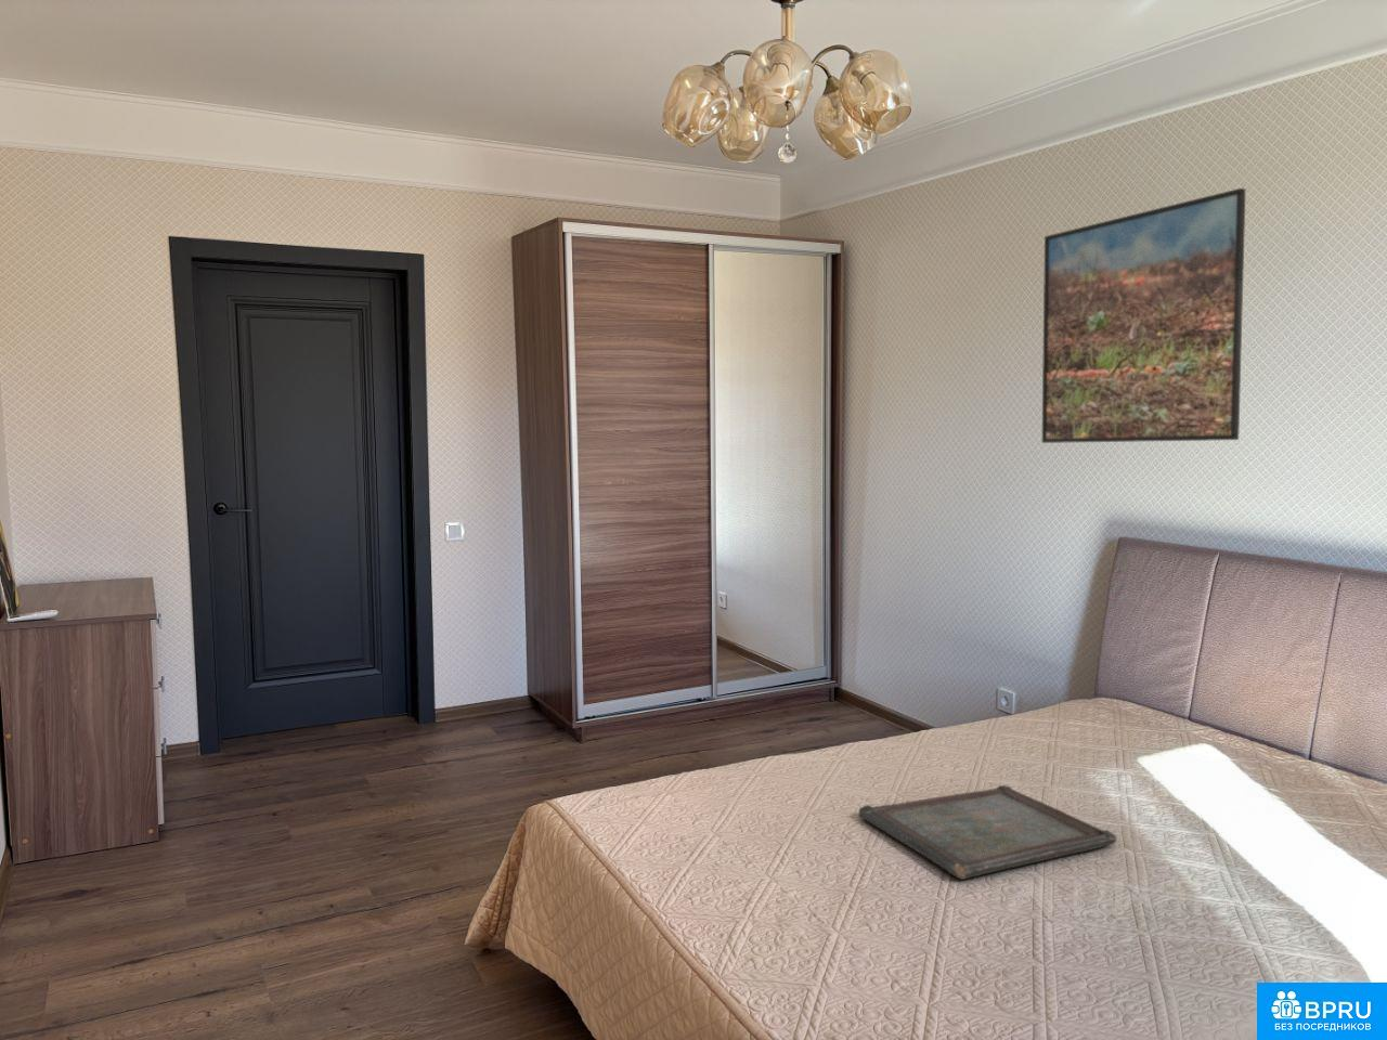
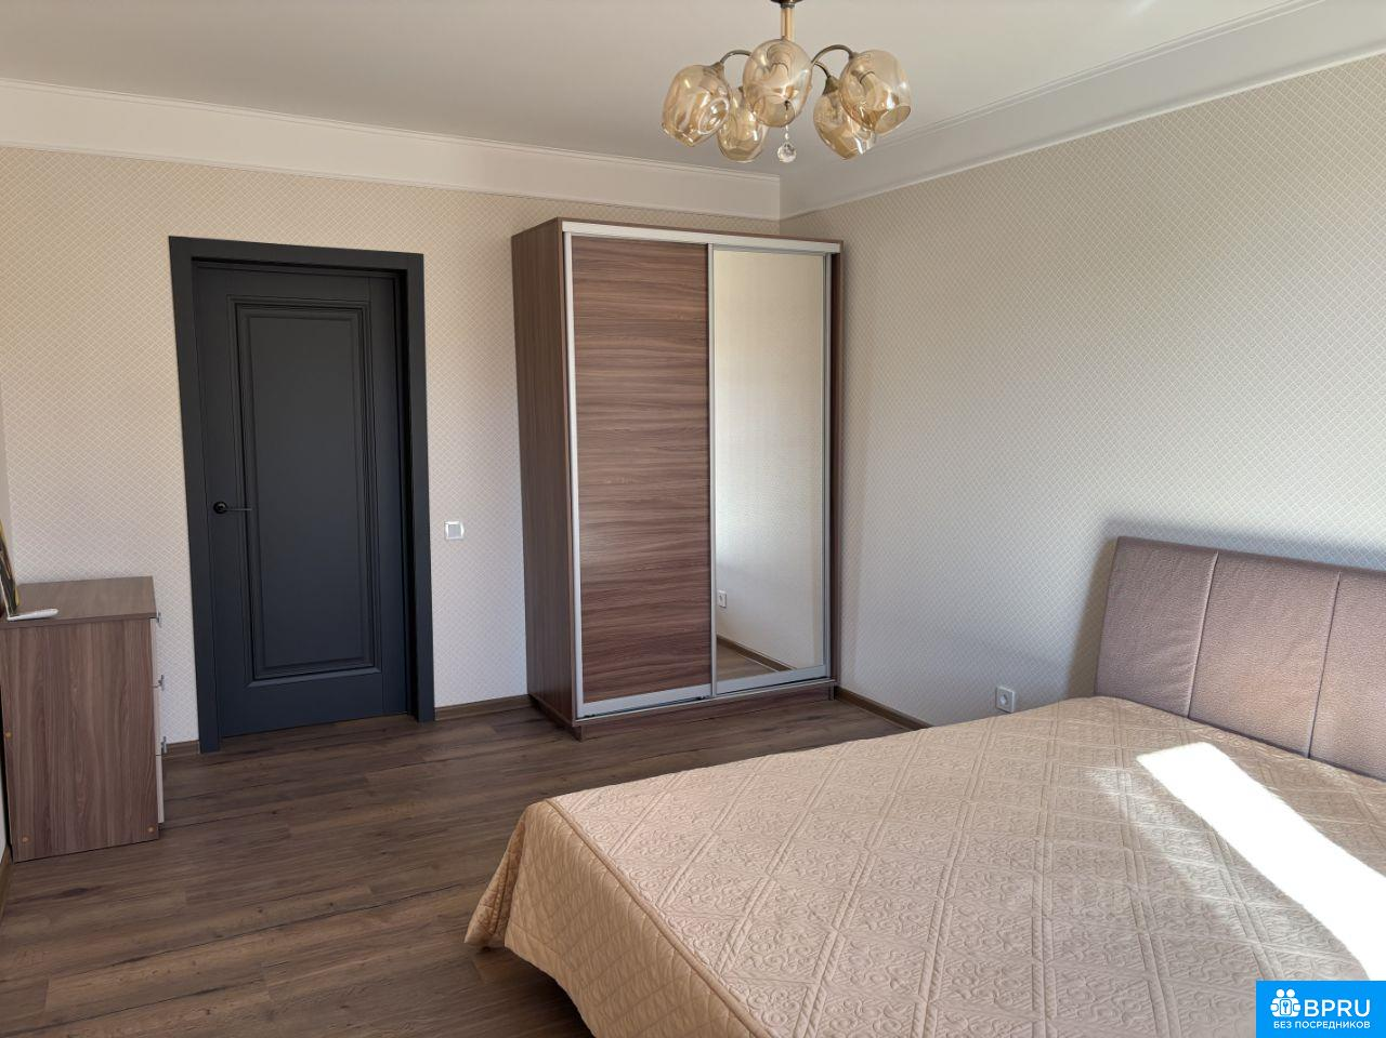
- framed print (1133, 328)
- serving tray (984, 827)
